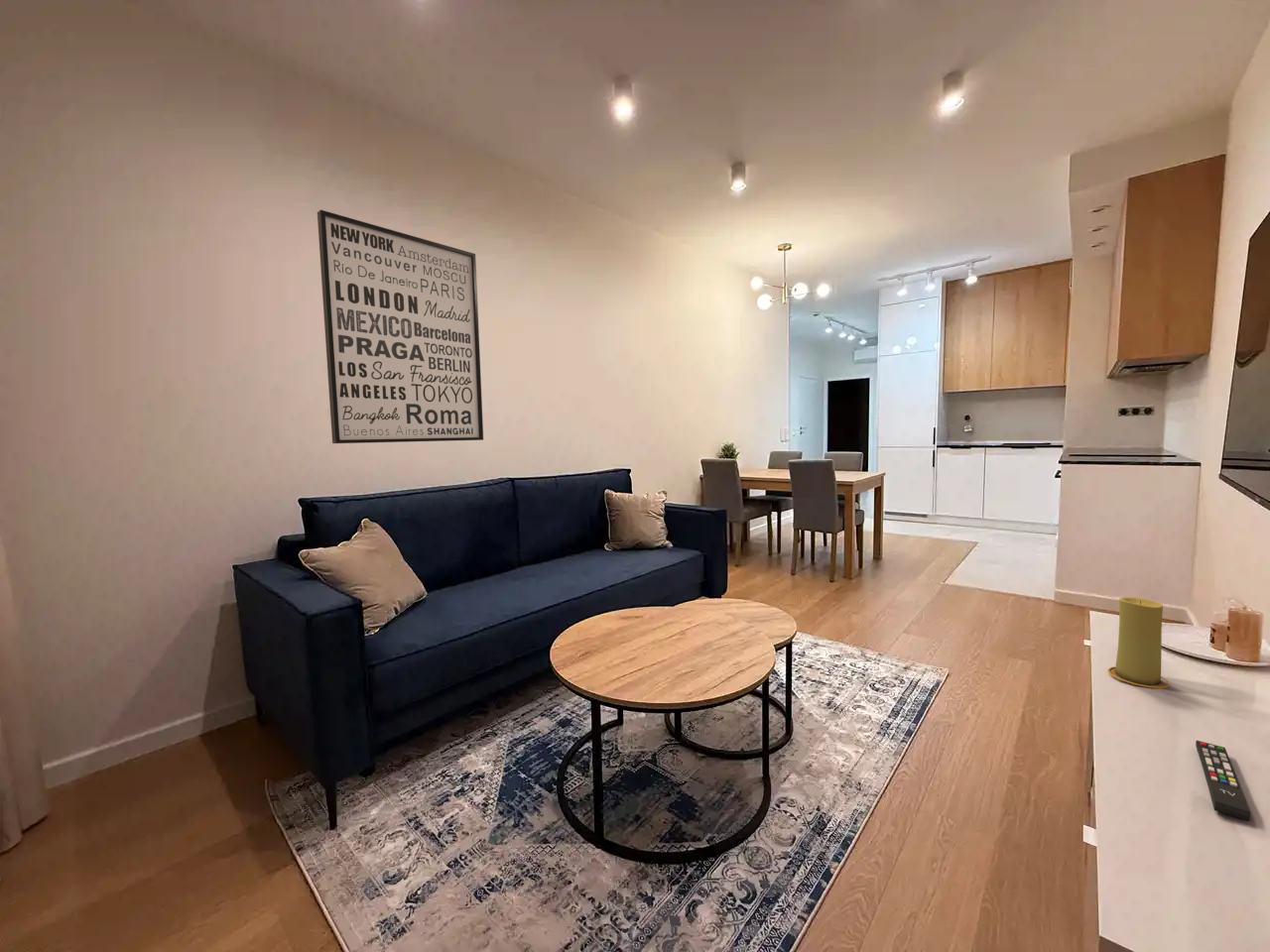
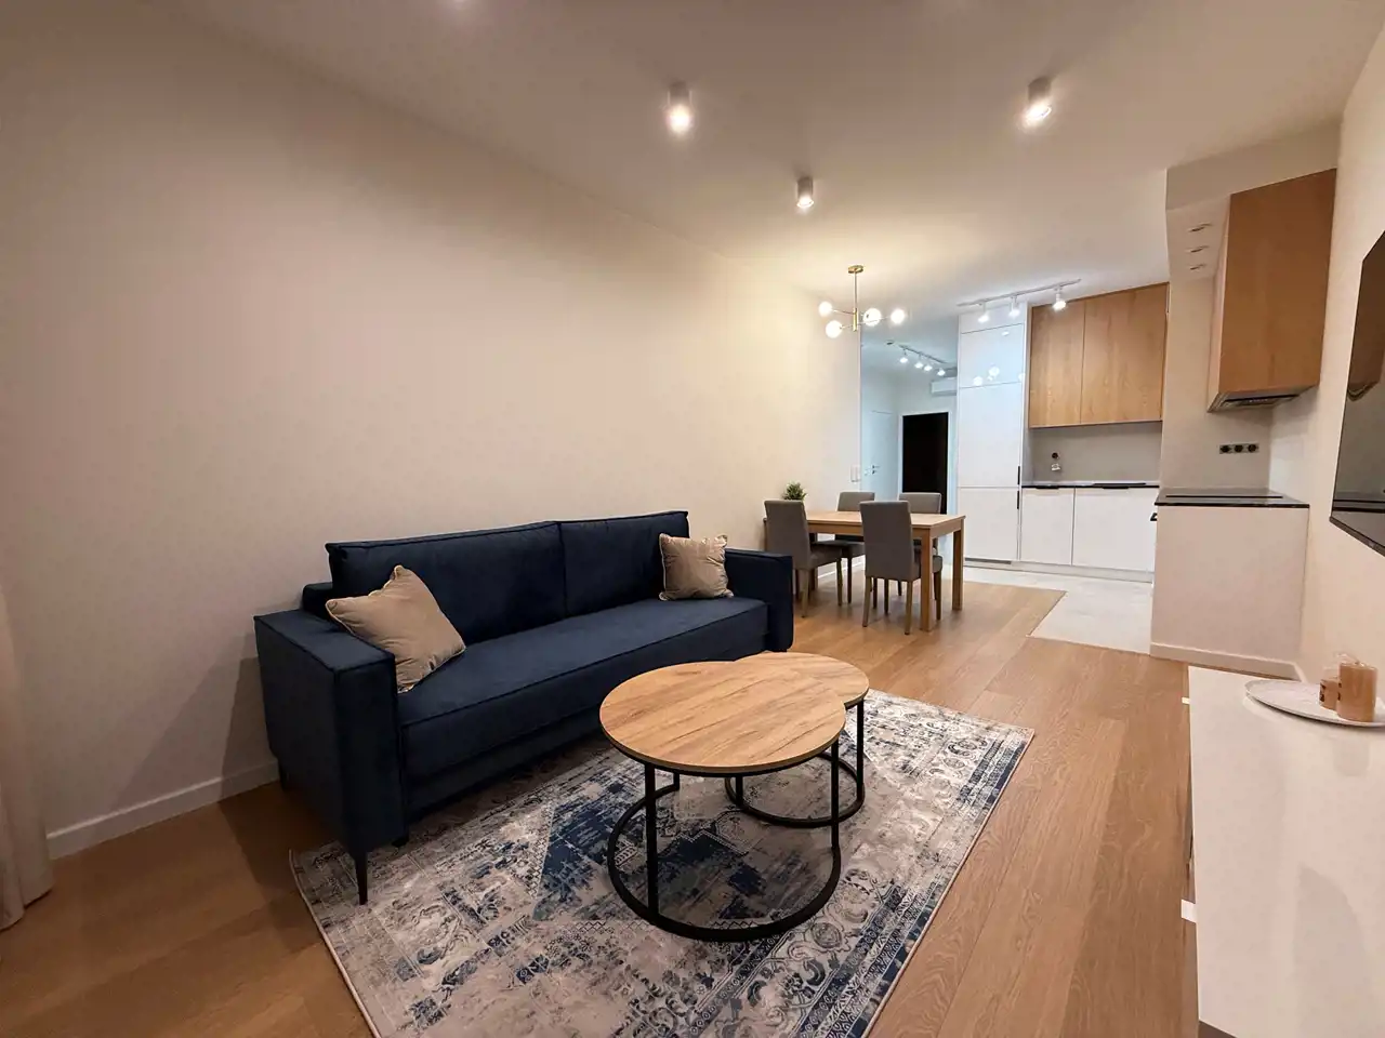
- remote control (1219, 775)
- wall art (410, 339)
- candle (1139, 639)
